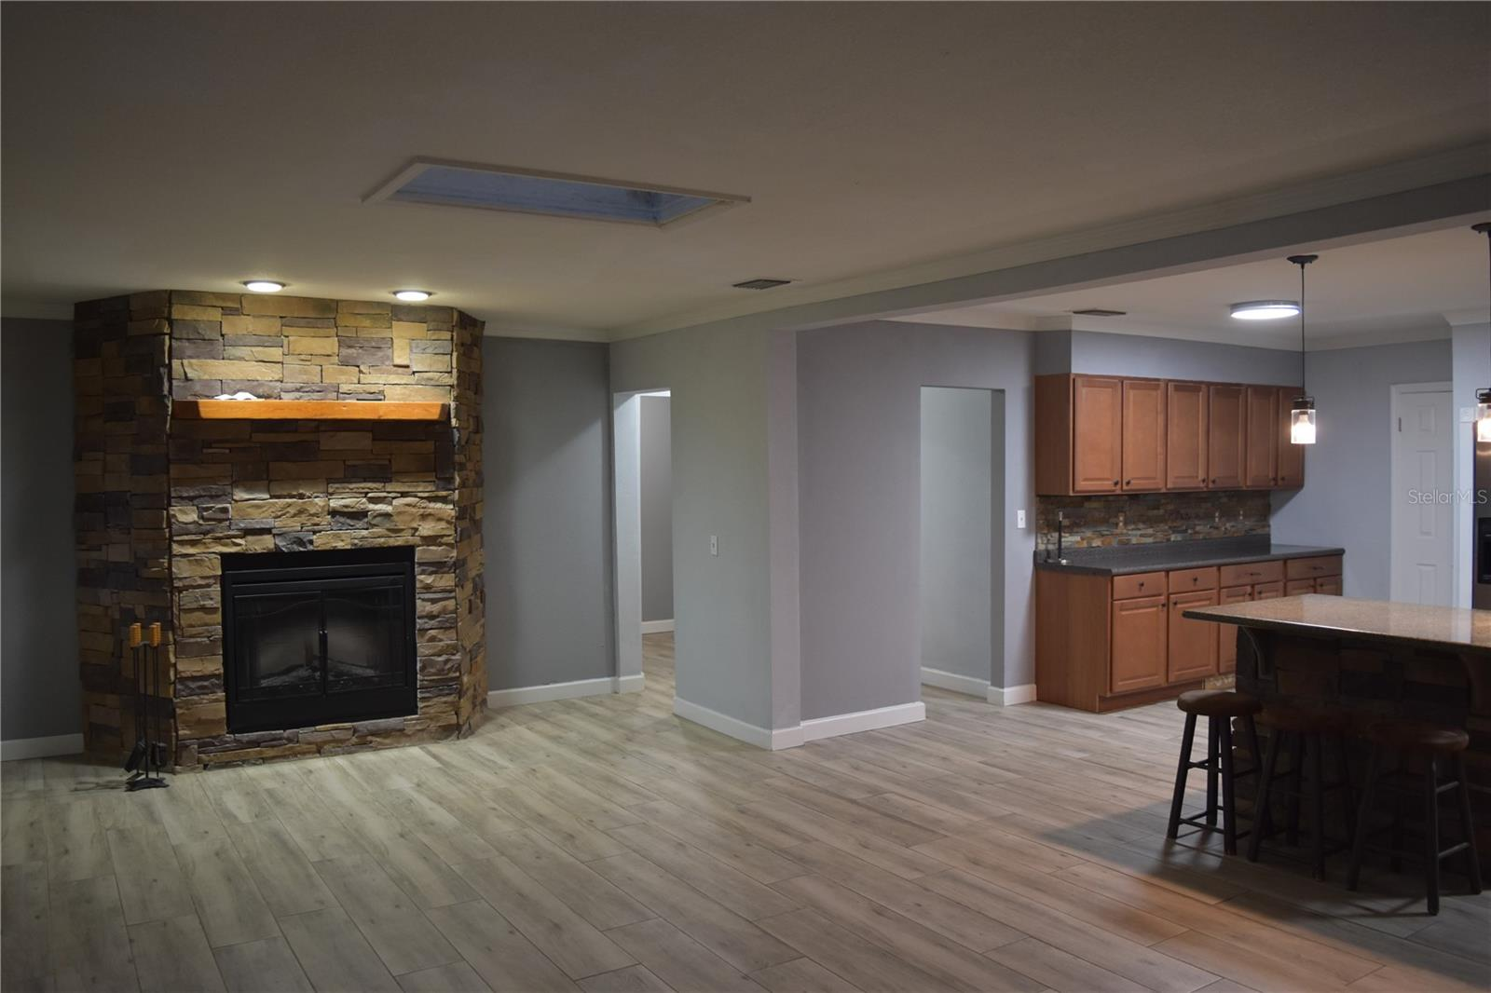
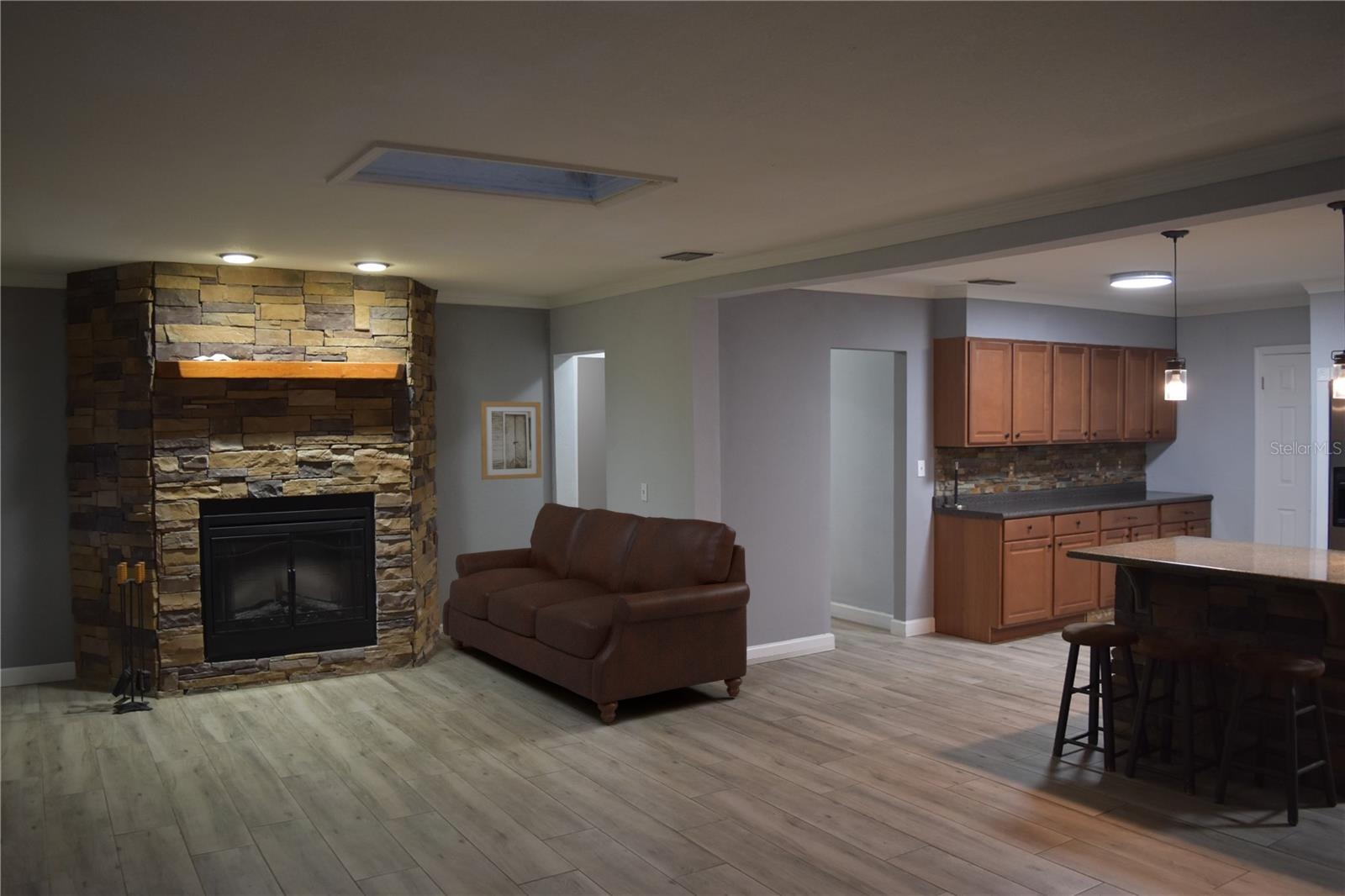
+ wall art (511, 440)
+ sofa (578, 591)
